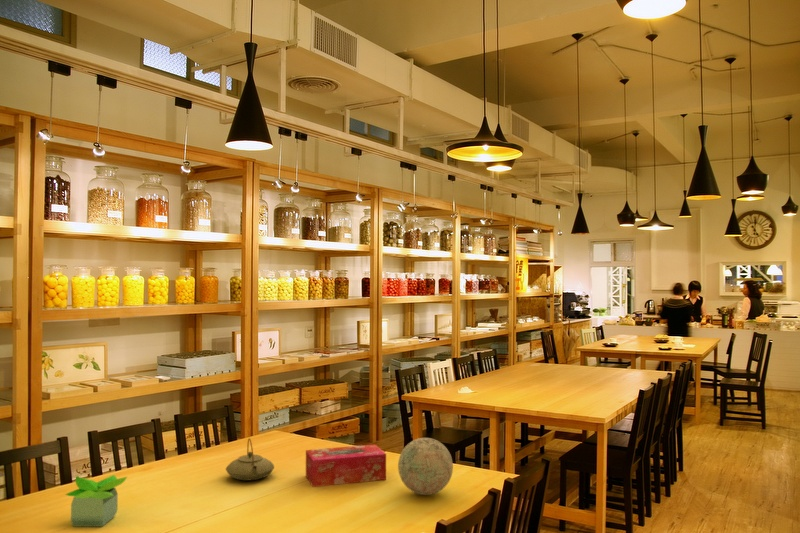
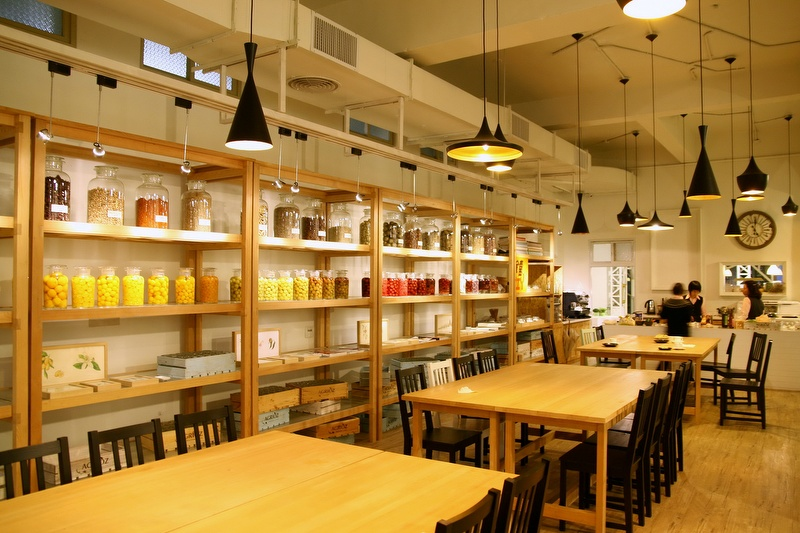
- tissue box (345, 464)
- decorative ball (425, 466)
- teapot (250, 458)
- potted plant (95, 499)
